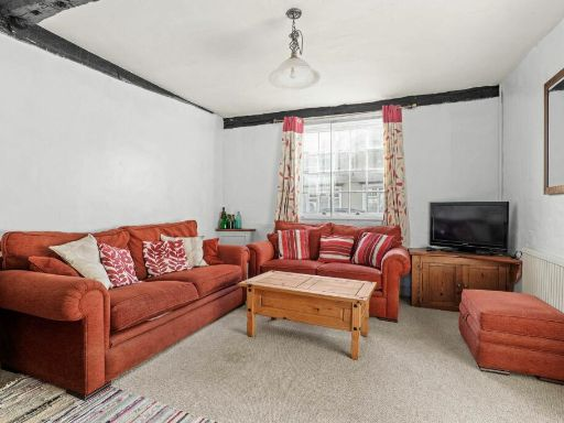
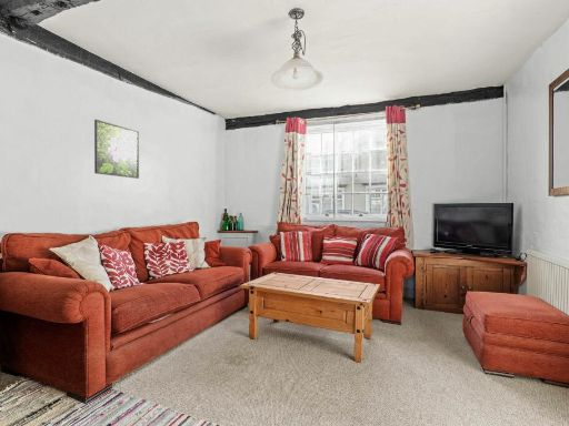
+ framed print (118, 151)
